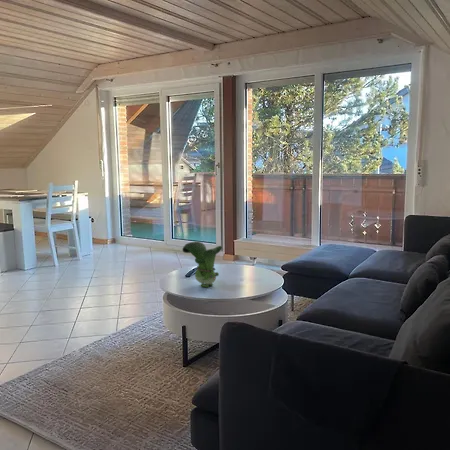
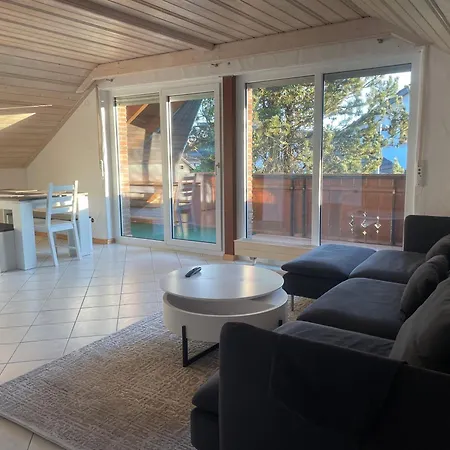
- toy figurine (202, 264)
